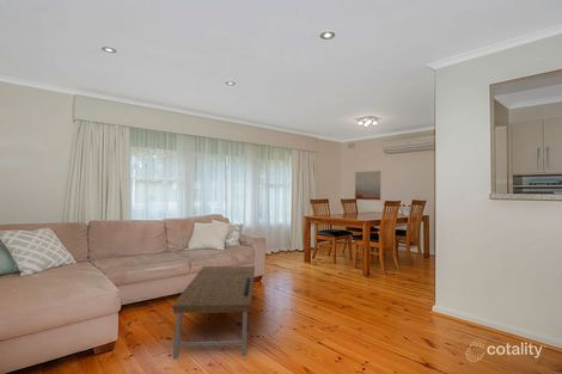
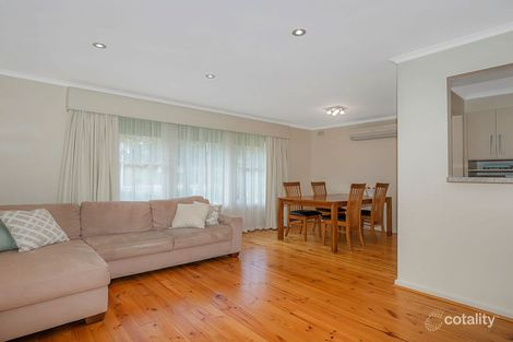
- coffee table (221, 299)
- wall art (367, 185)
